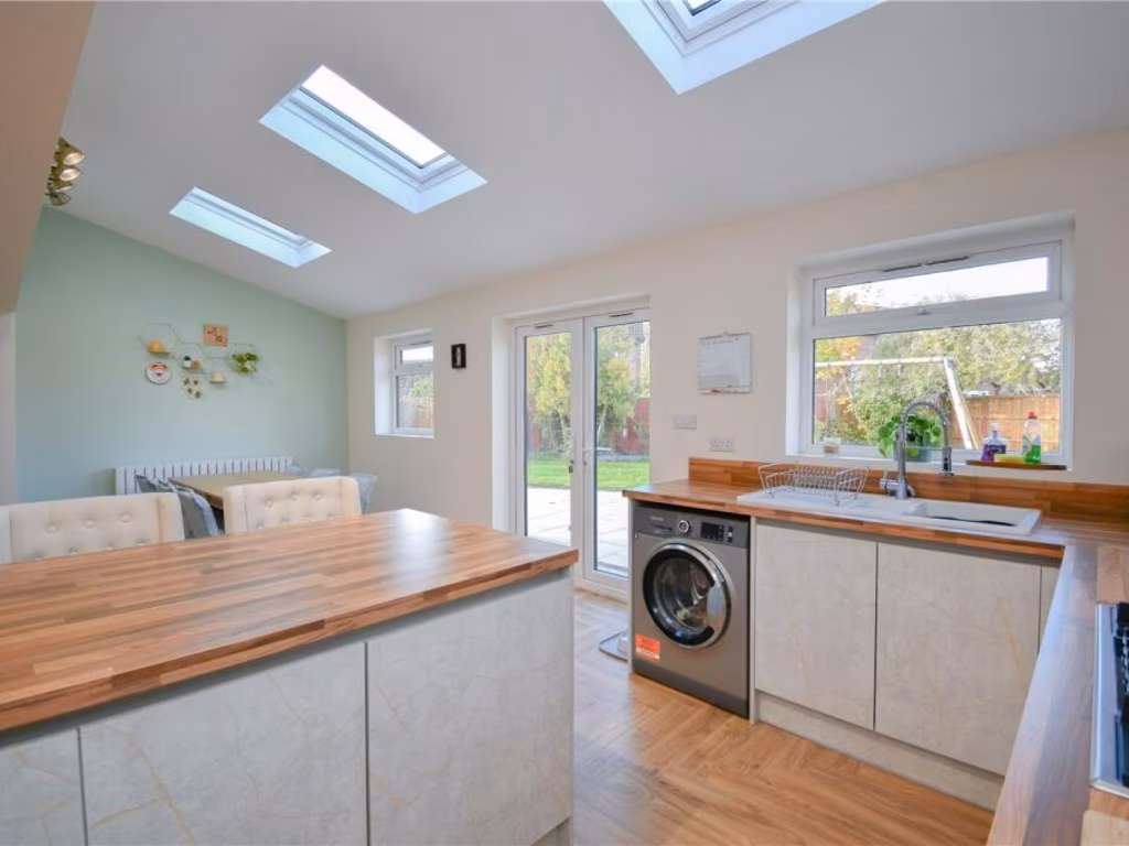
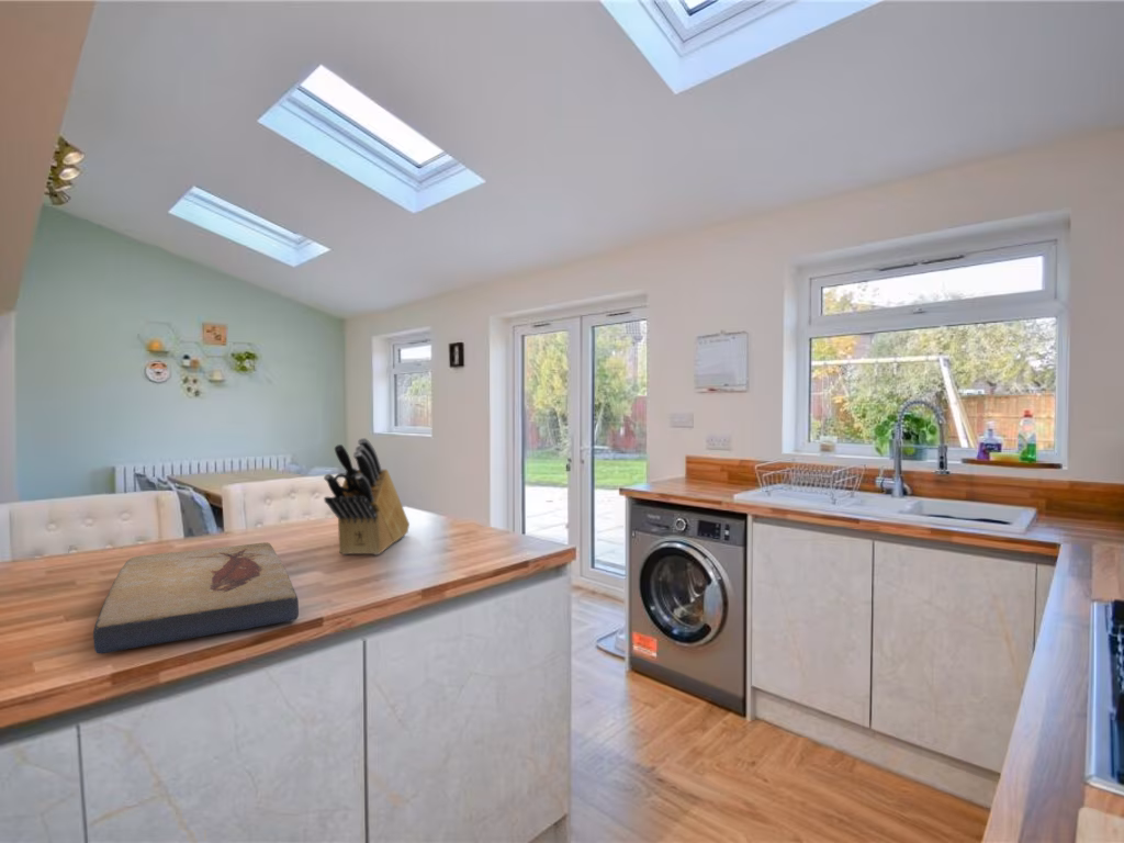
+ fish fossil (203, 584)
+ knife block (370, 492)
